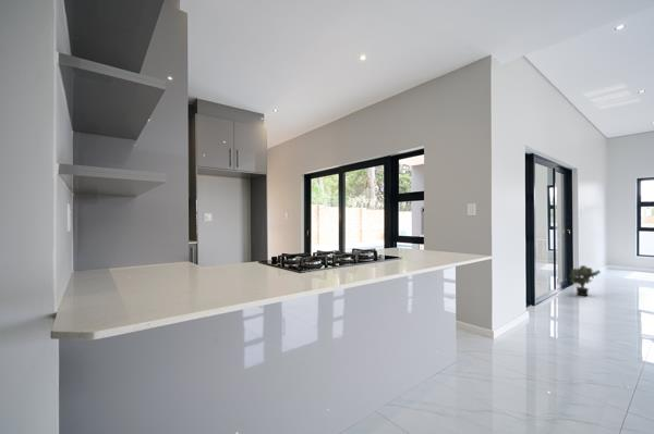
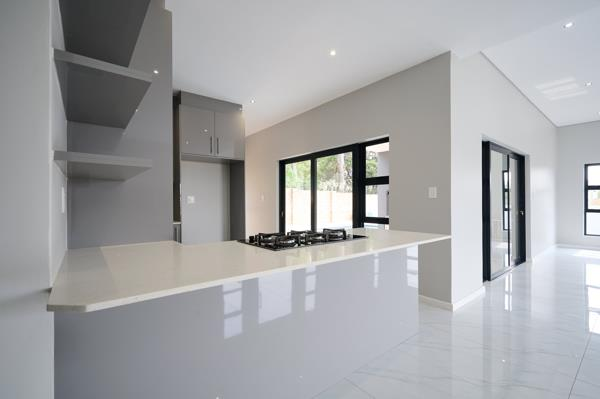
- potted plant (584, 280)
